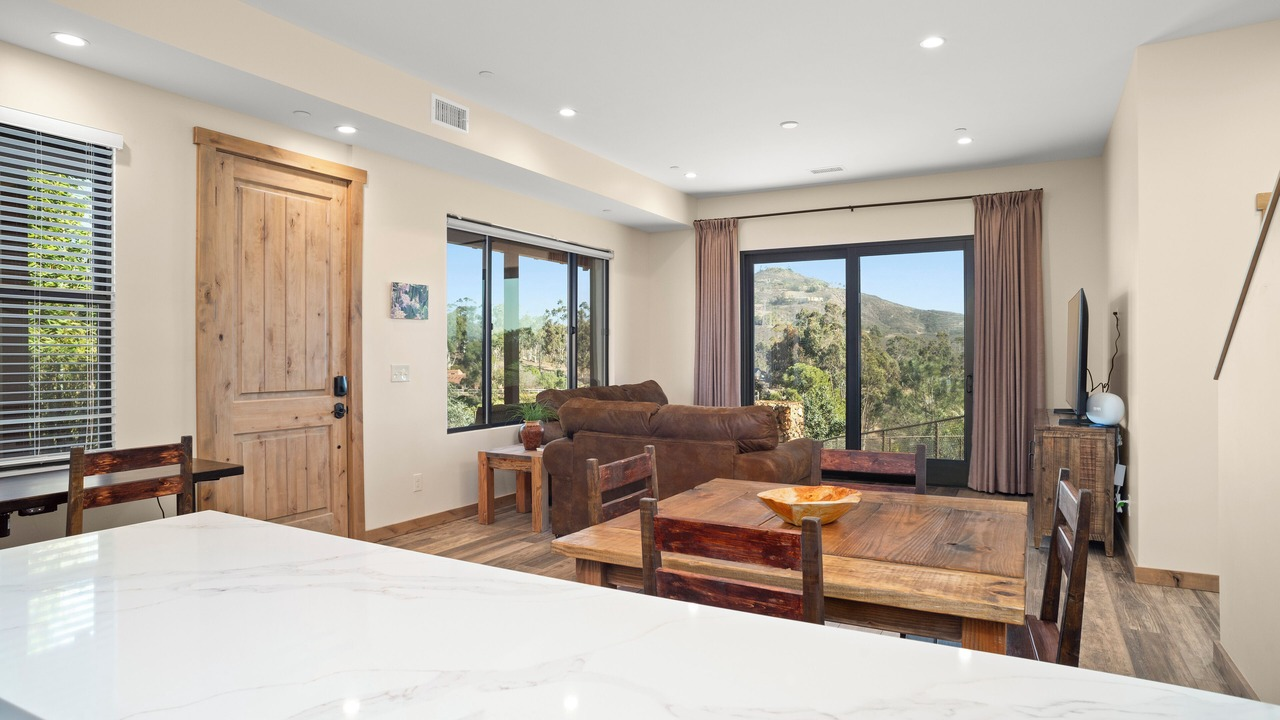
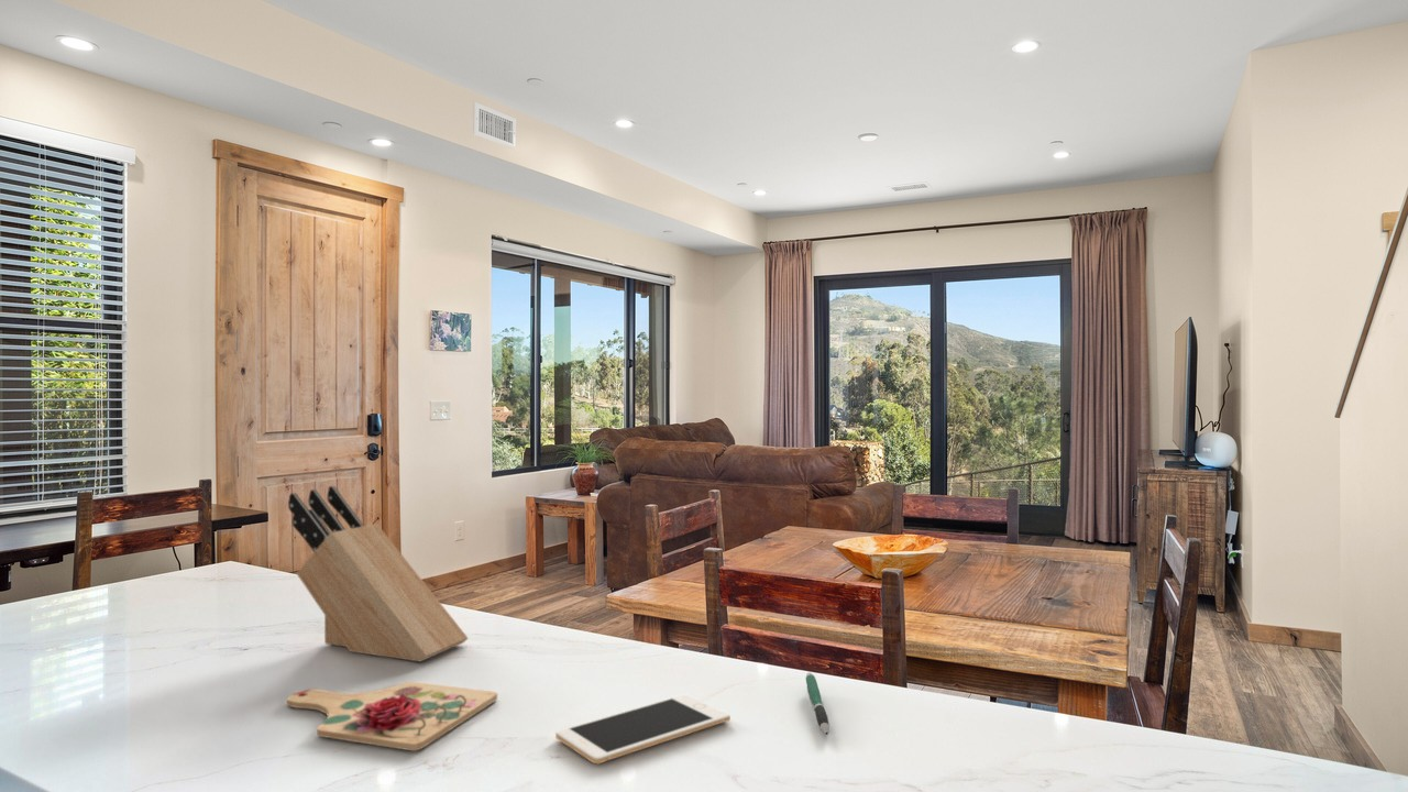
+ pen (816, 701)
+ cell phone (645, 725)
+ cutting board (374, 698)
+ knife block (371, 566)
